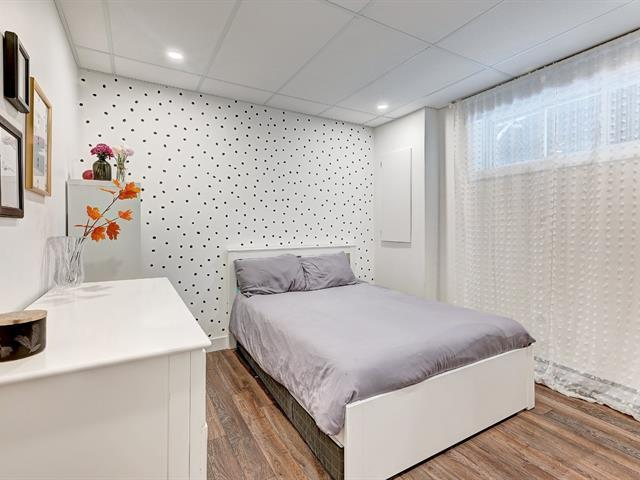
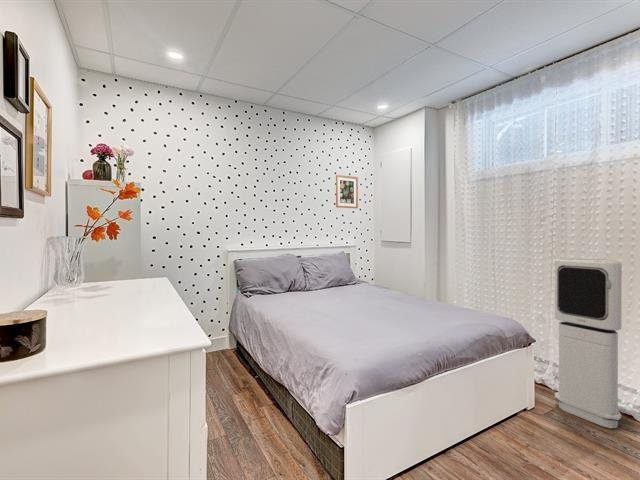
+ air purifier (594, 335)
+ wall art (347, 192)
